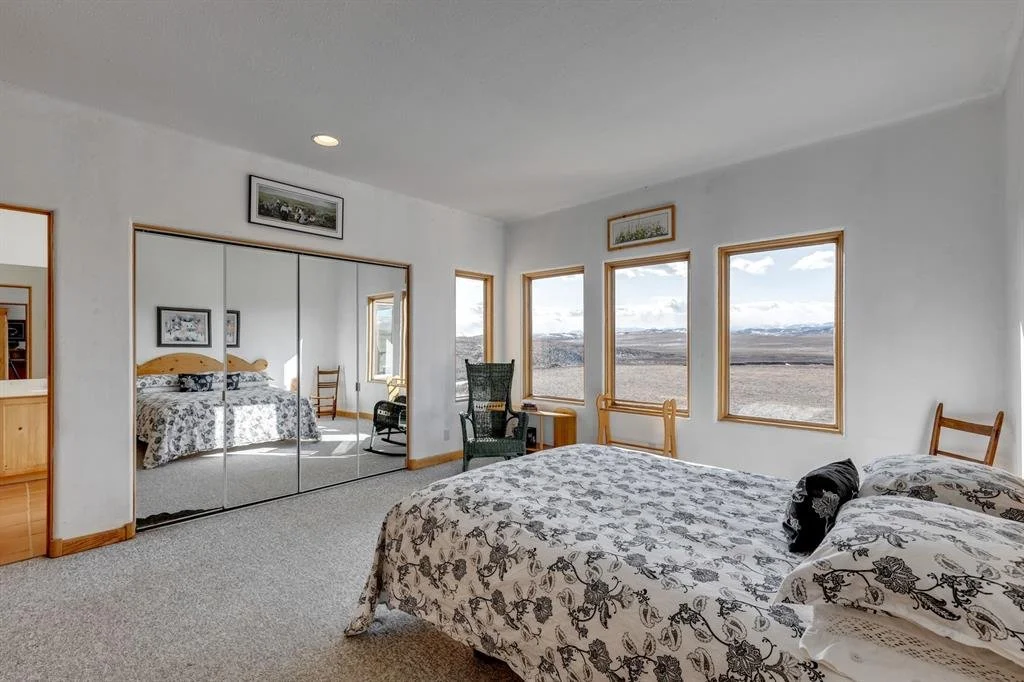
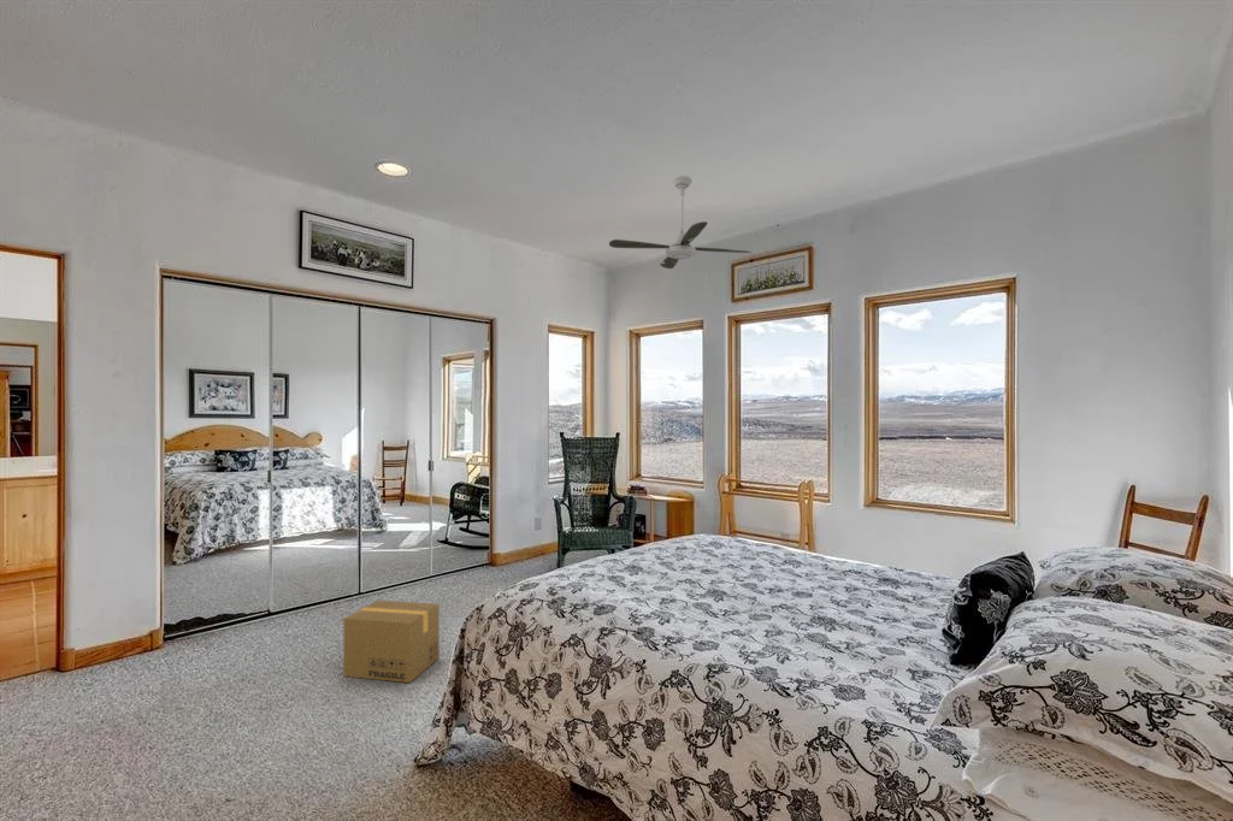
+ ceiling fan (680, 217)
+ cardboard box (393, 638)
